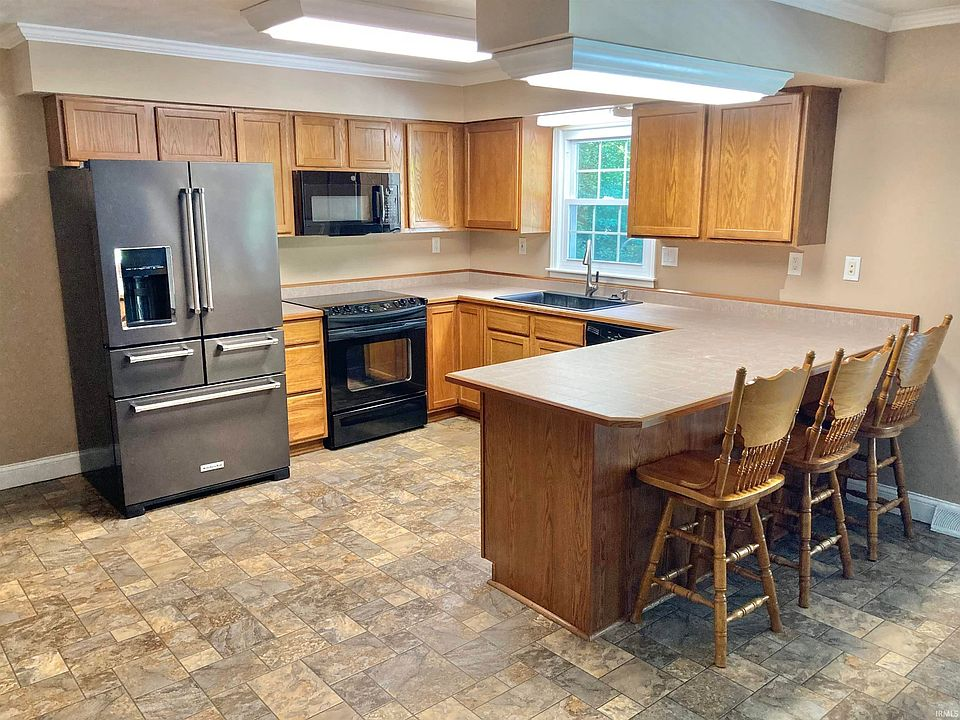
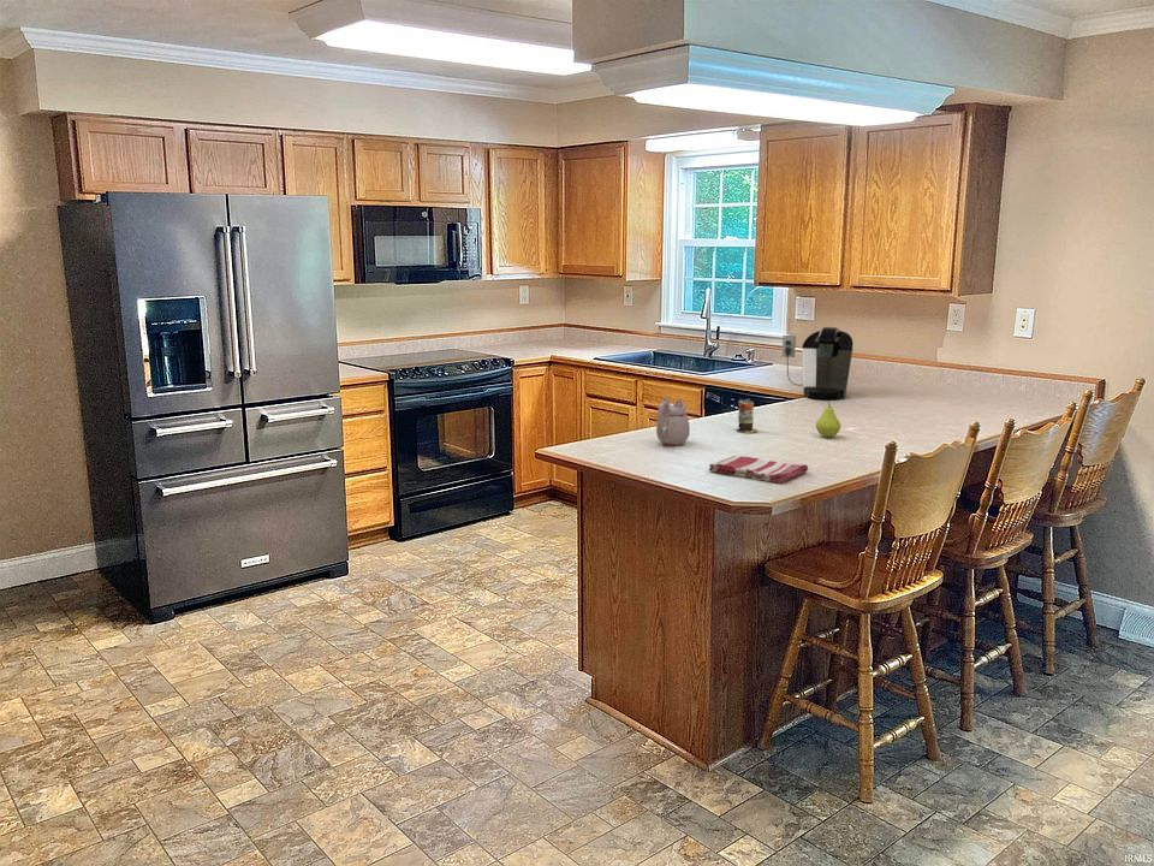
+ dish towel (757, 467)
+ coffee maker (814, 361)
+ fruit (828, 419)
+ teapot (671, 420)
+ can (748, 414)
